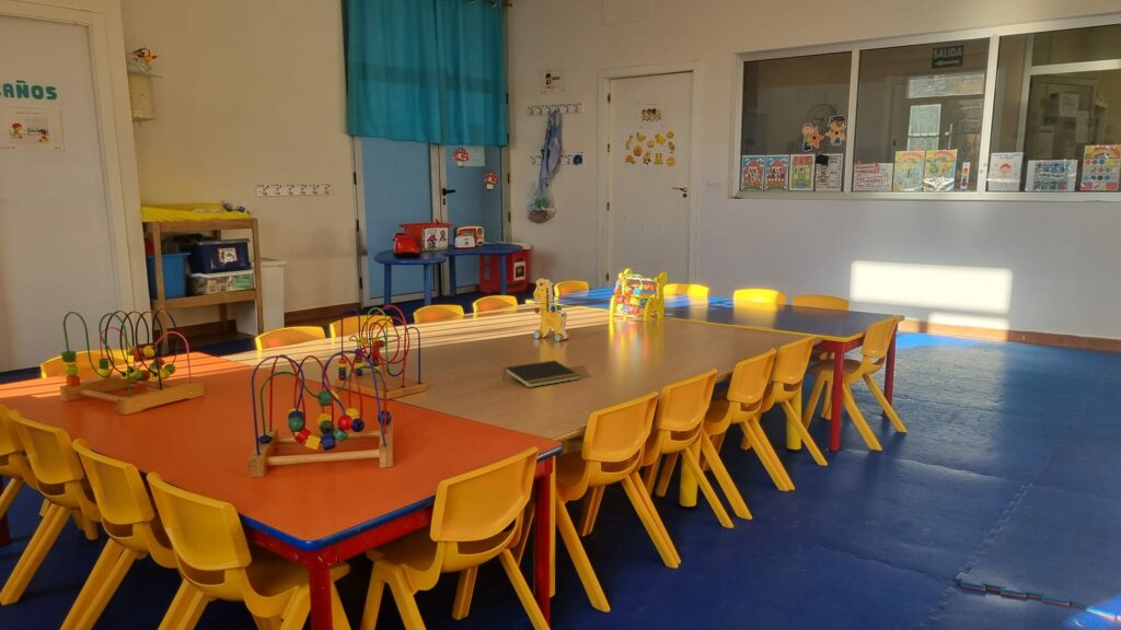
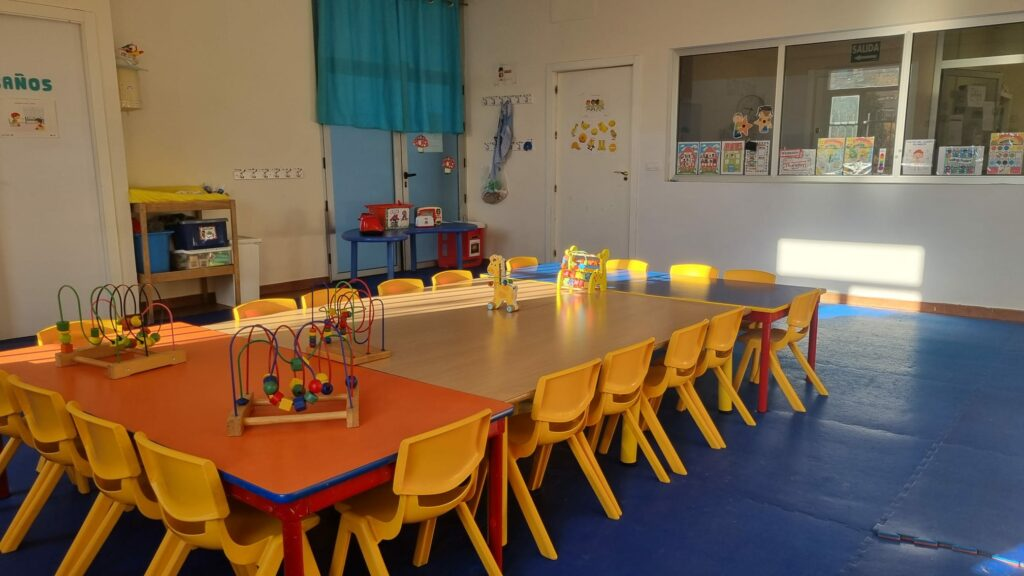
- notepad (542, 373)
